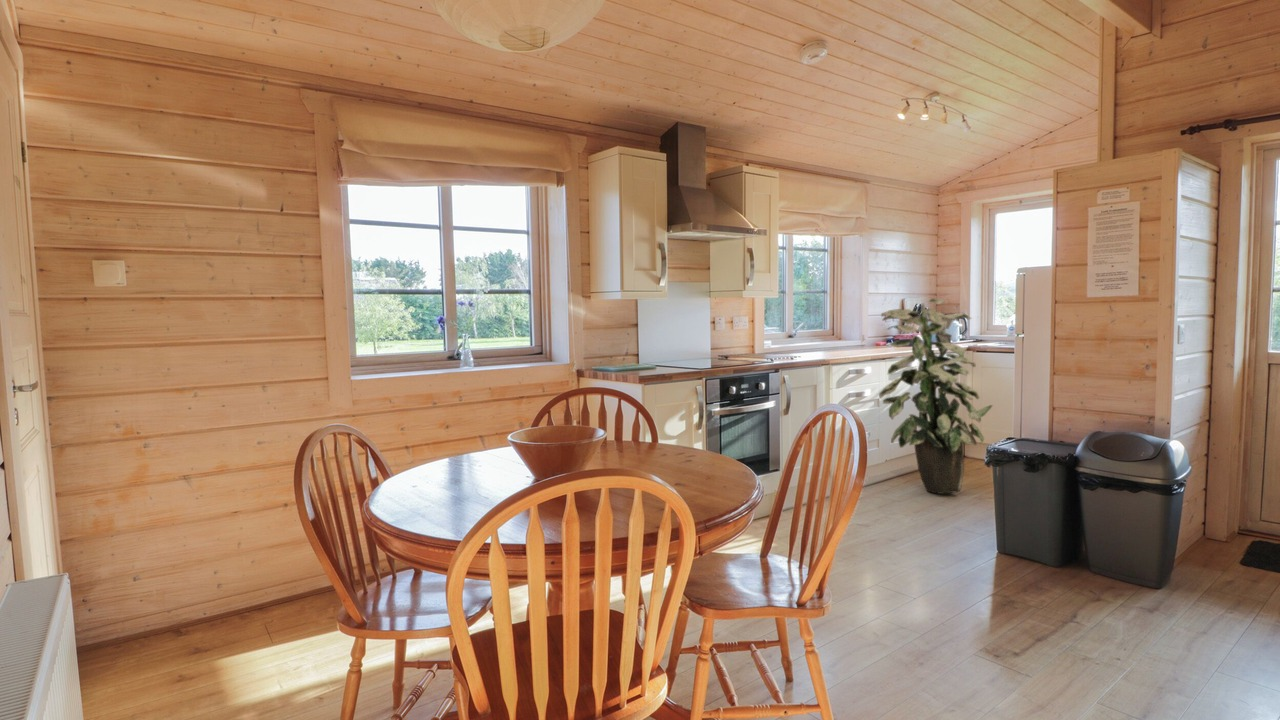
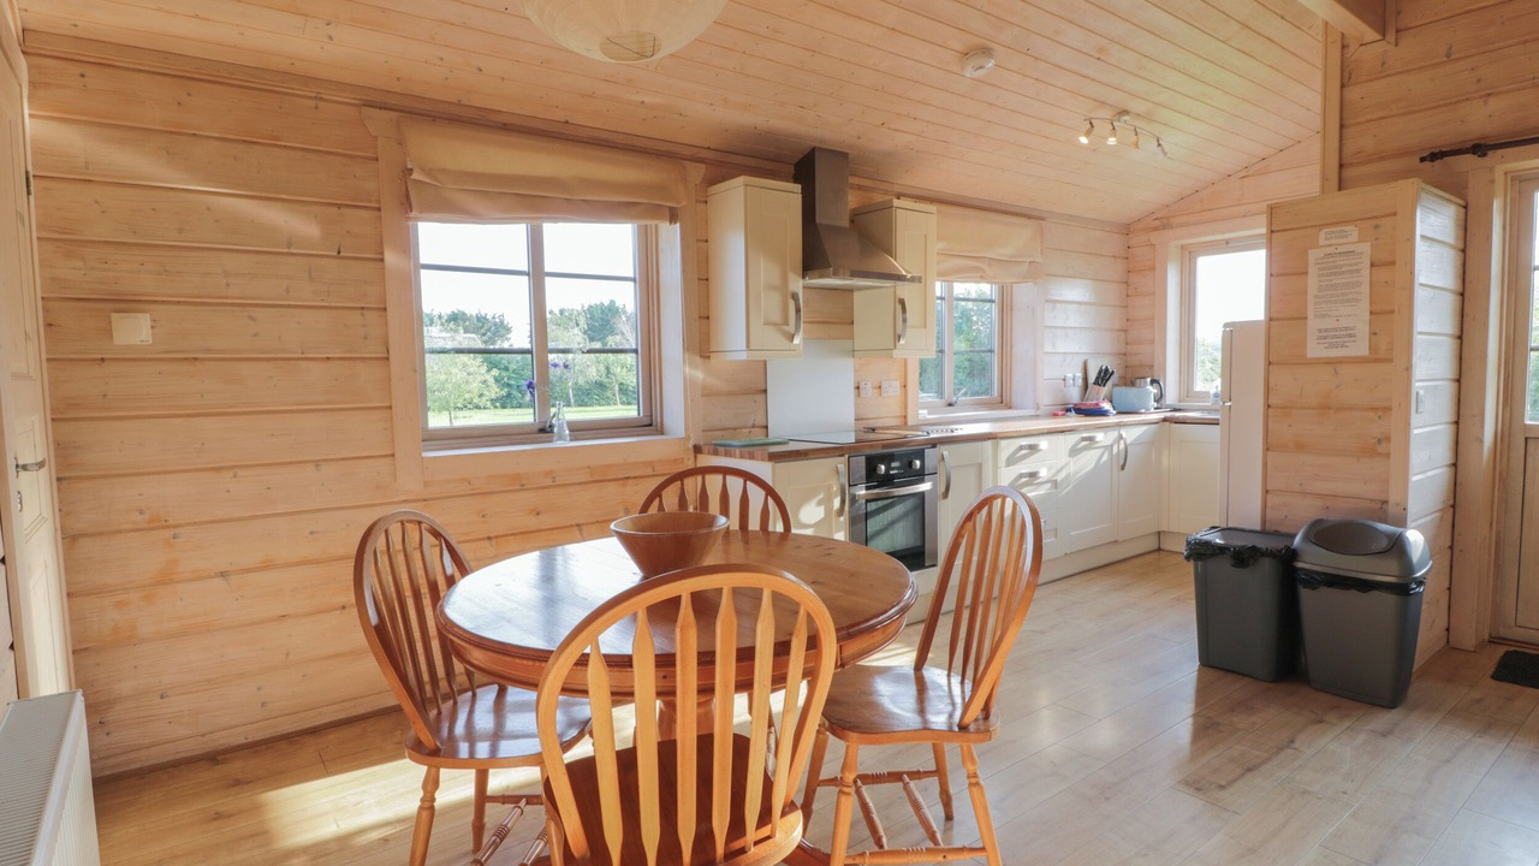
- indoor plant (931, 395)
